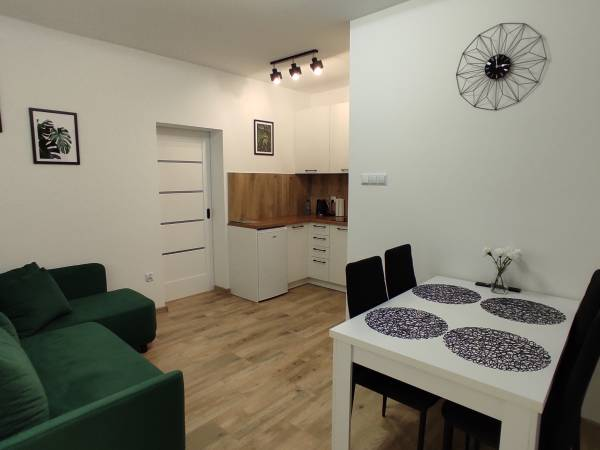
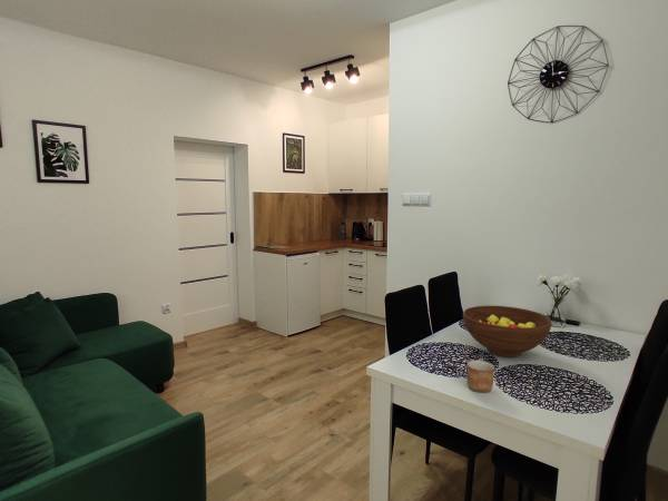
+ fruit bowl (504, 334)
+ mug (481, 375)
